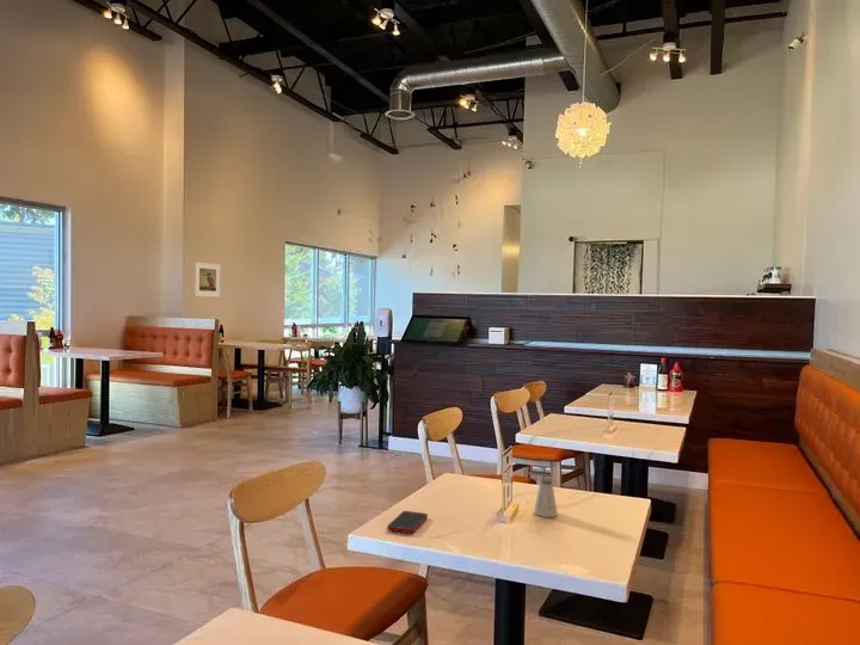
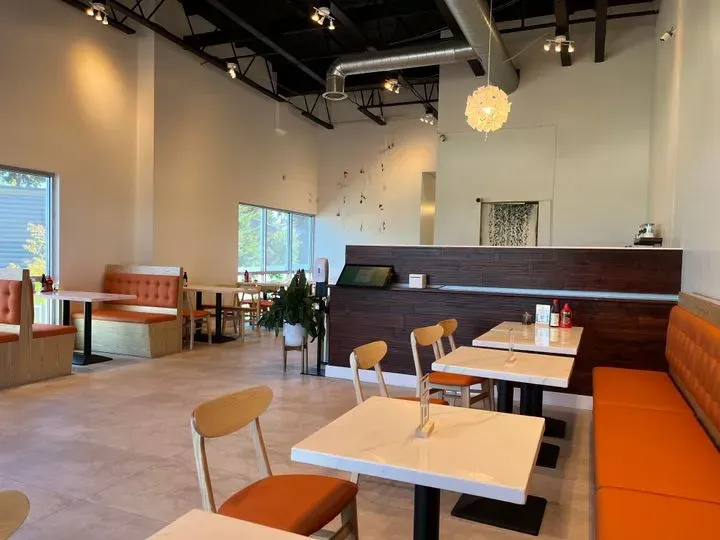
- cell phone (407, 521)
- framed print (207, 280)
- saltshaker (545, 496)
